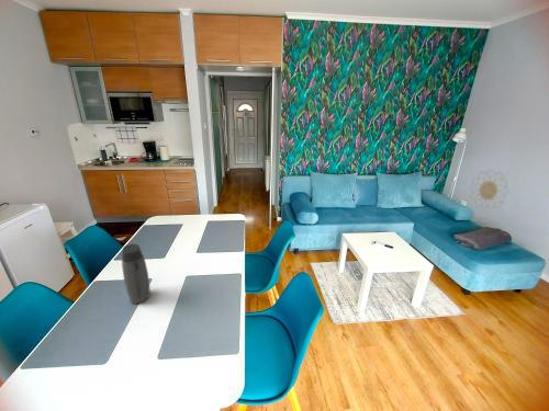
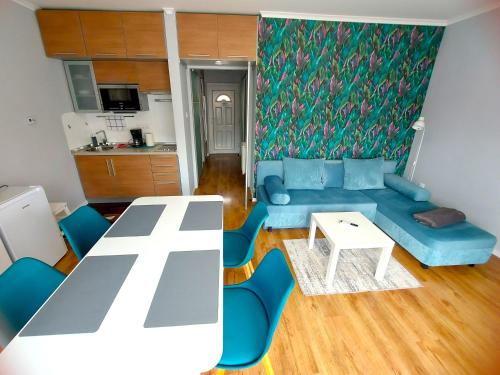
- decorative wall piece (488, 190)
- water bottle (135, 273)
